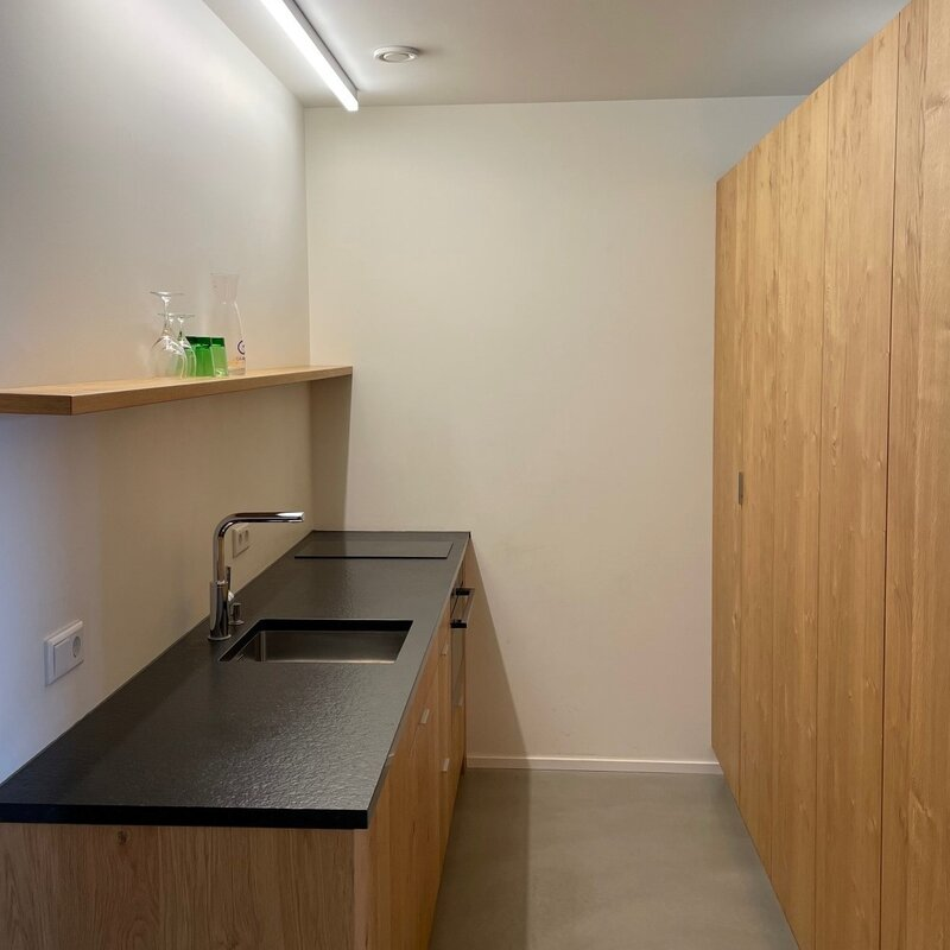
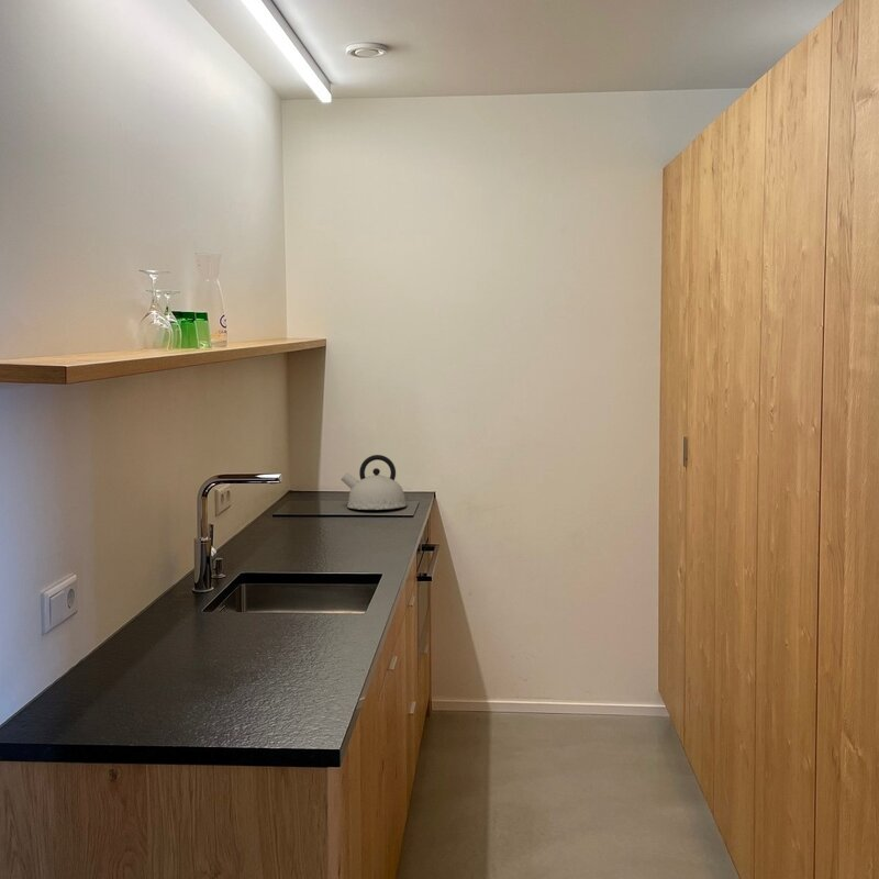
+ kettle (374, 480)
